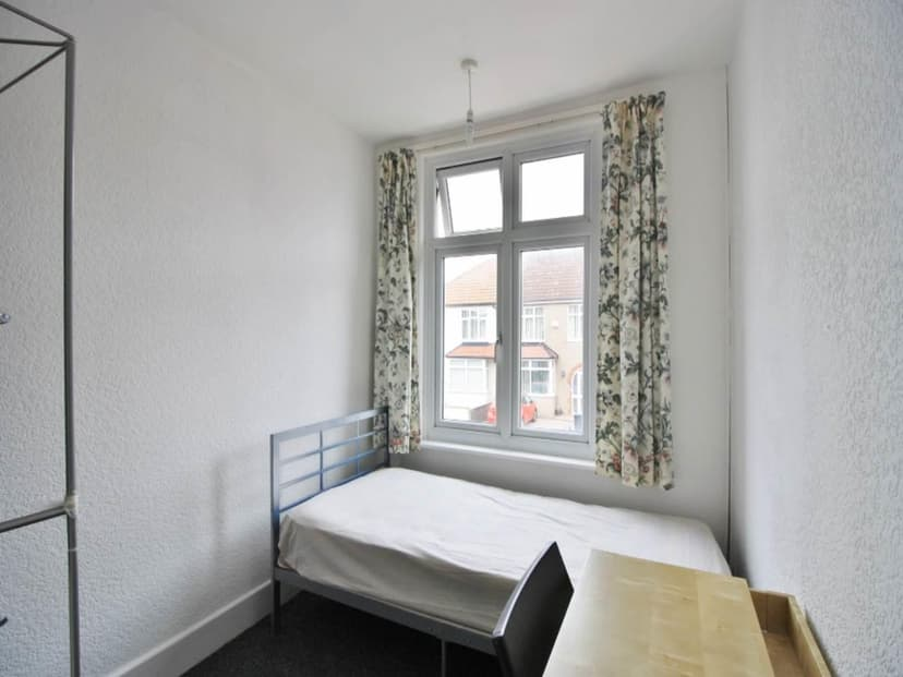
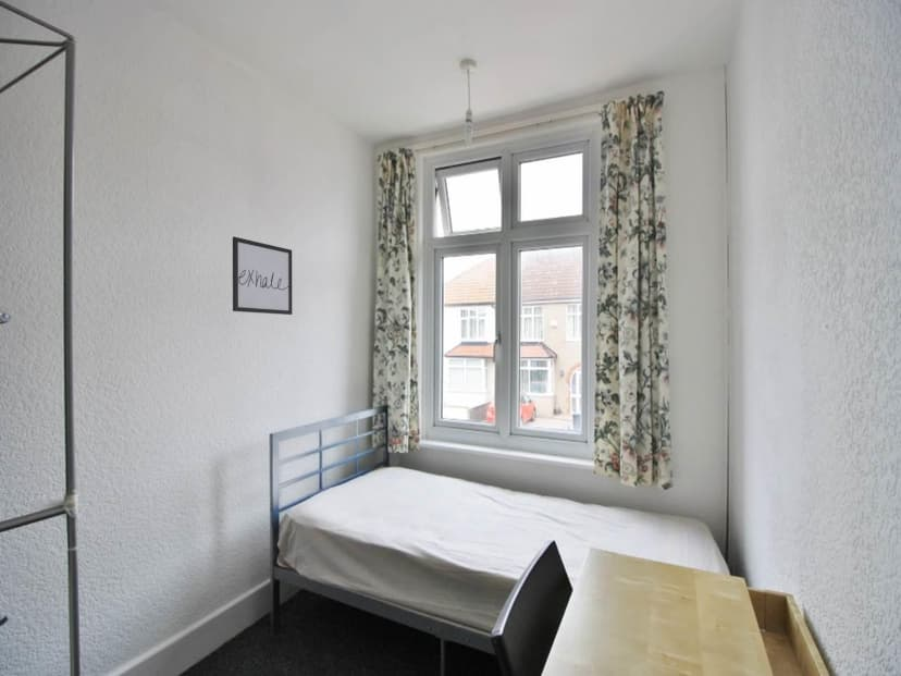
+ wall art (264, 278)
